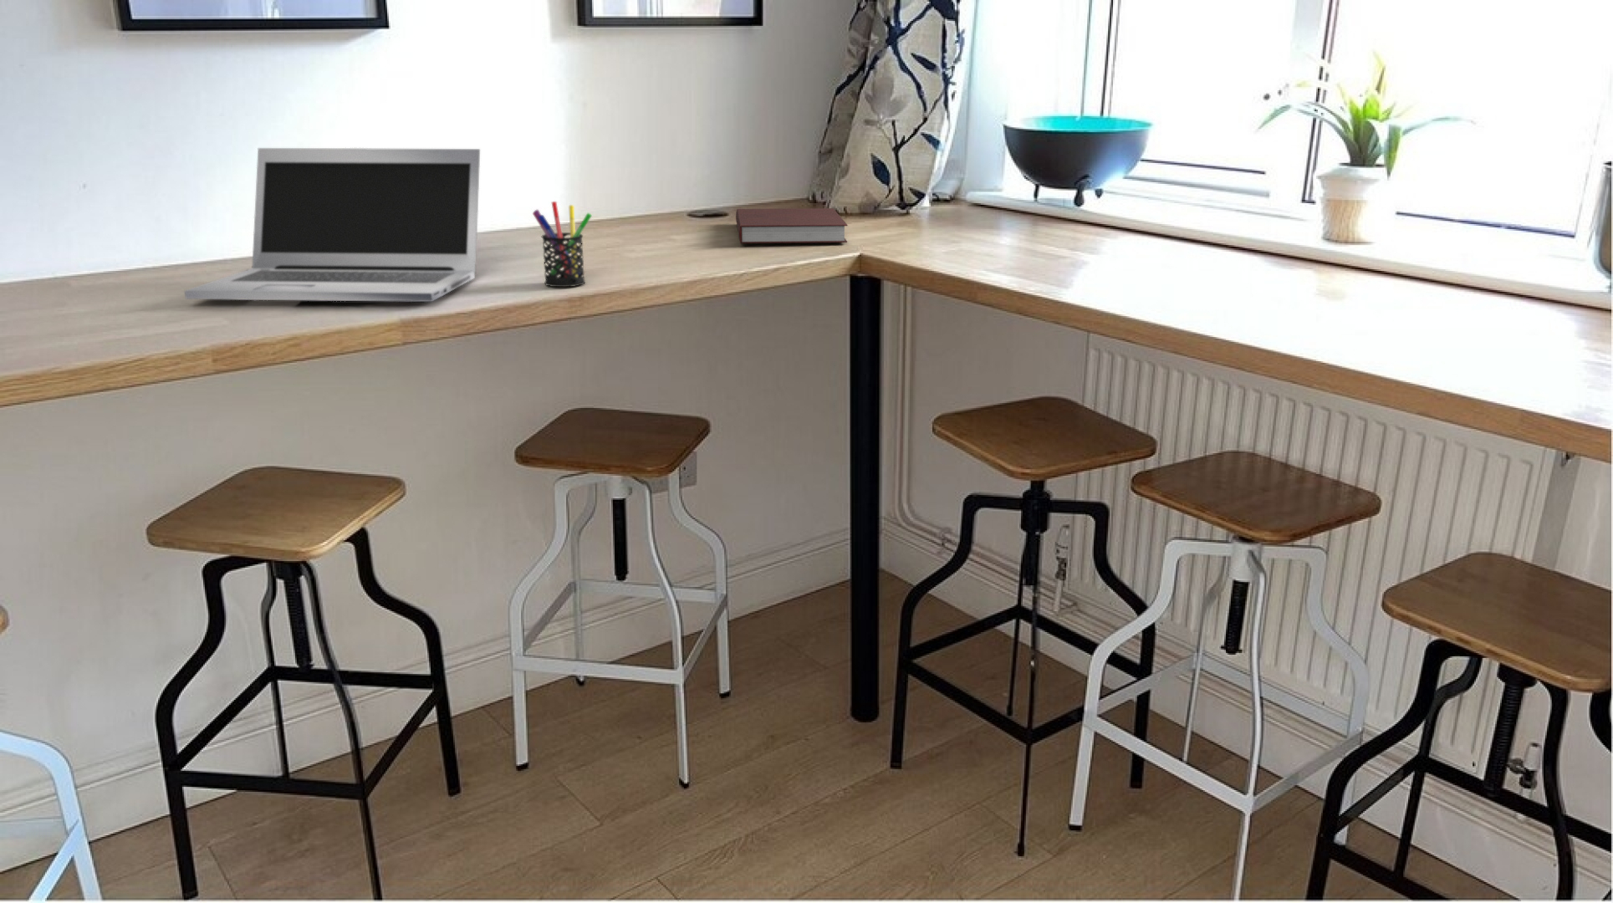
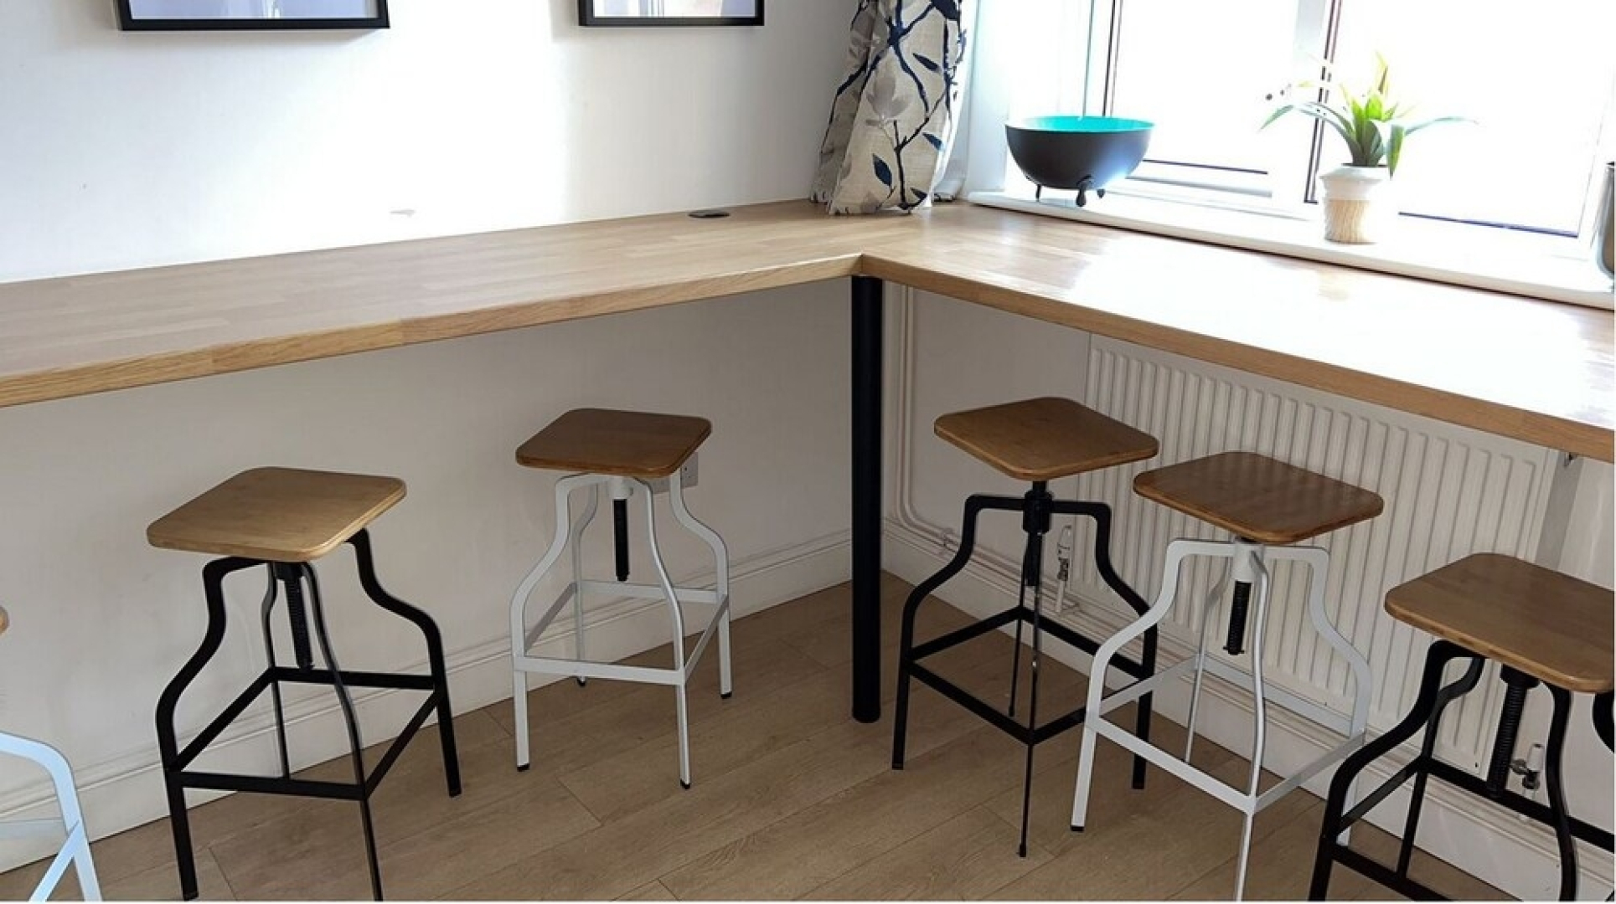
- notebook (789, 225)
- laptop (340, 222)
- pen holder (566, 243)
